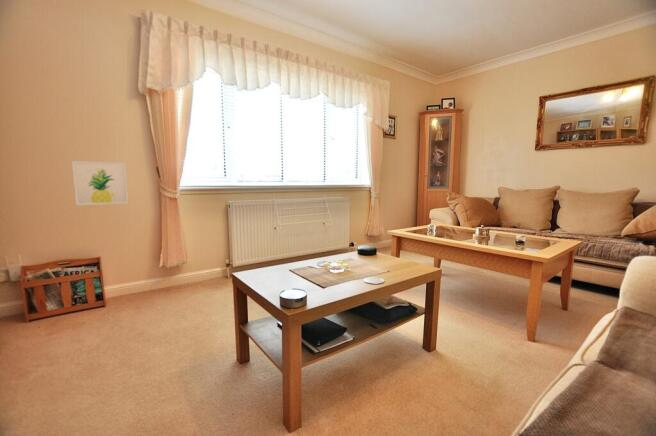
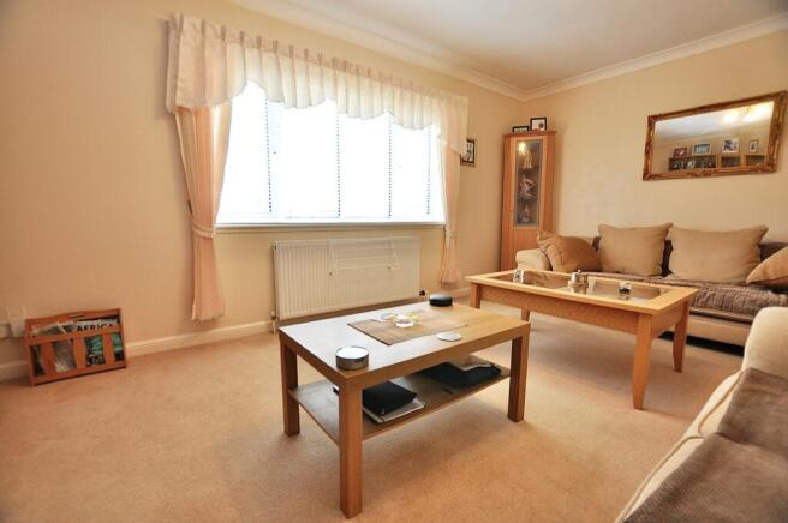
- wall art (101, 183)
